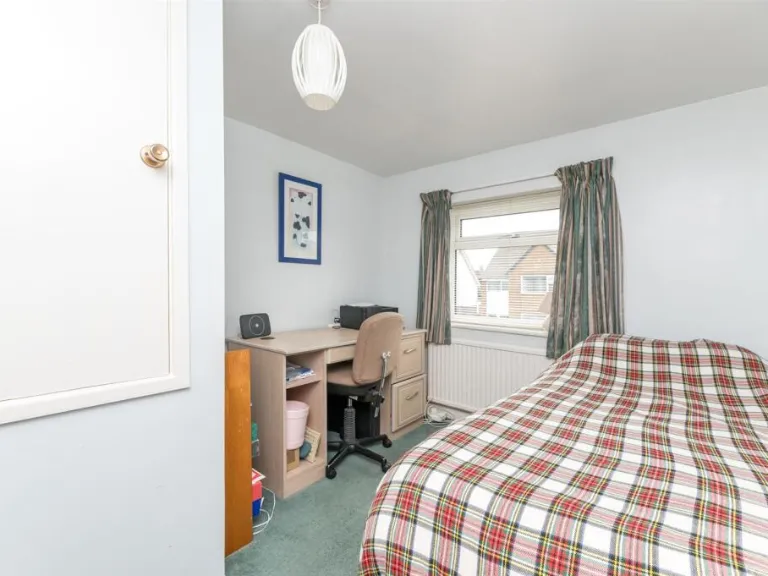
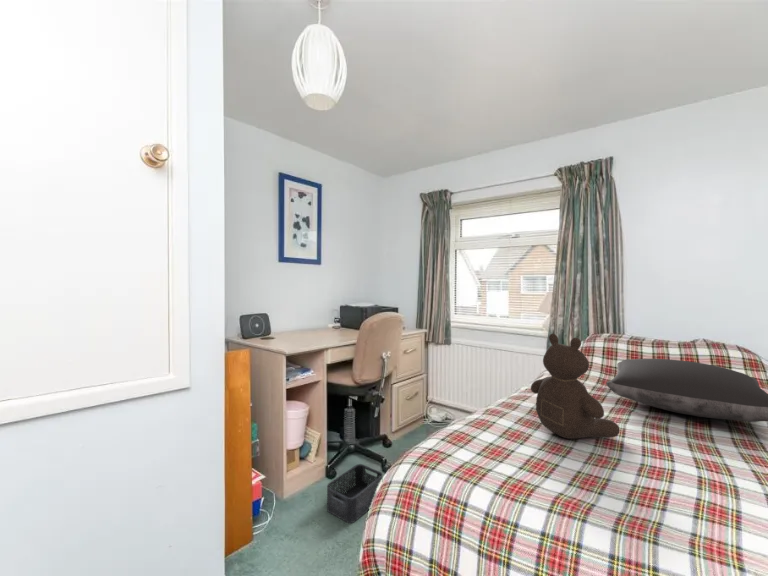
+ pillow (682, 385)
+ teddy bear (575, 383)
+ storage bin (355, 491)
